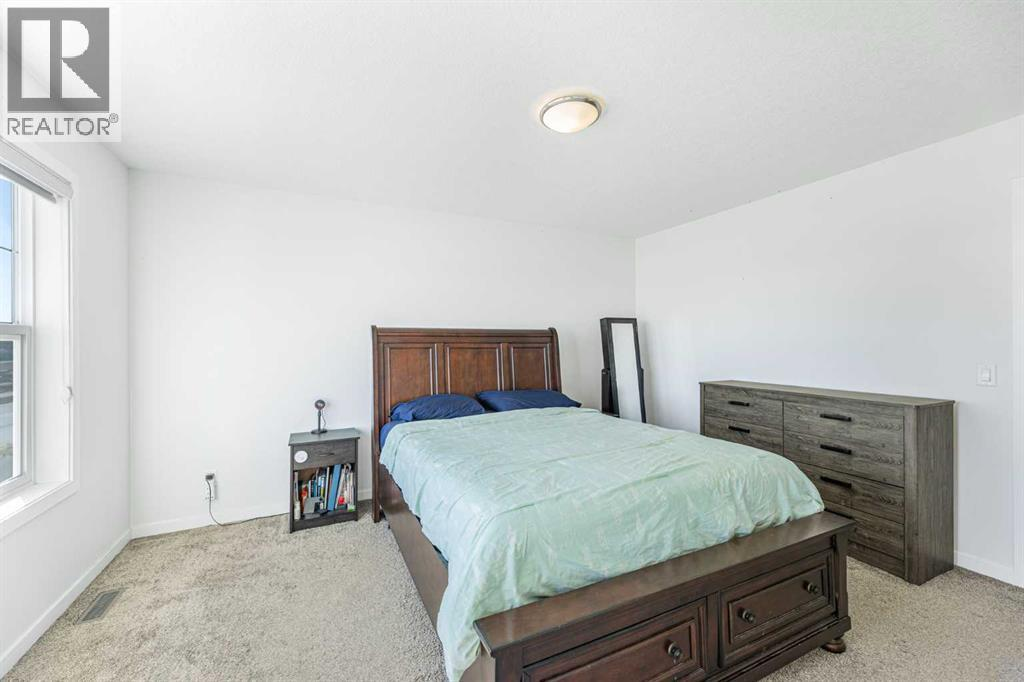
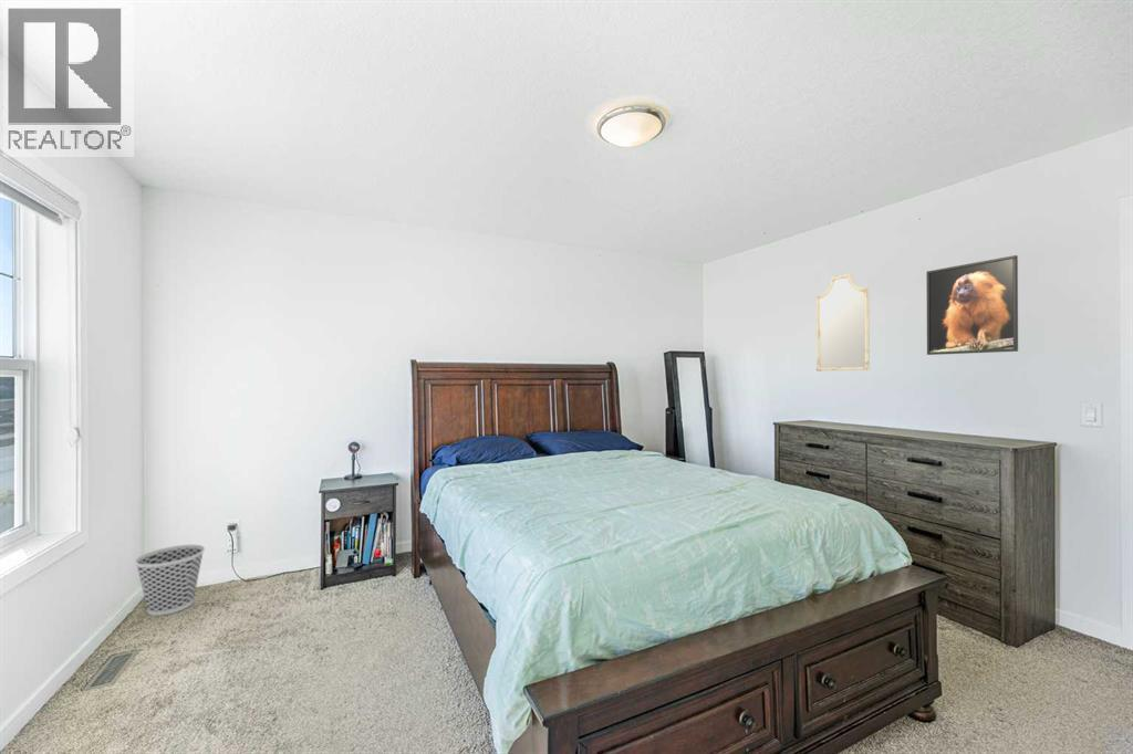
+ home mirror (841, 323)
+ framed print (968, 308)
+ wastebasket (170, 579)
